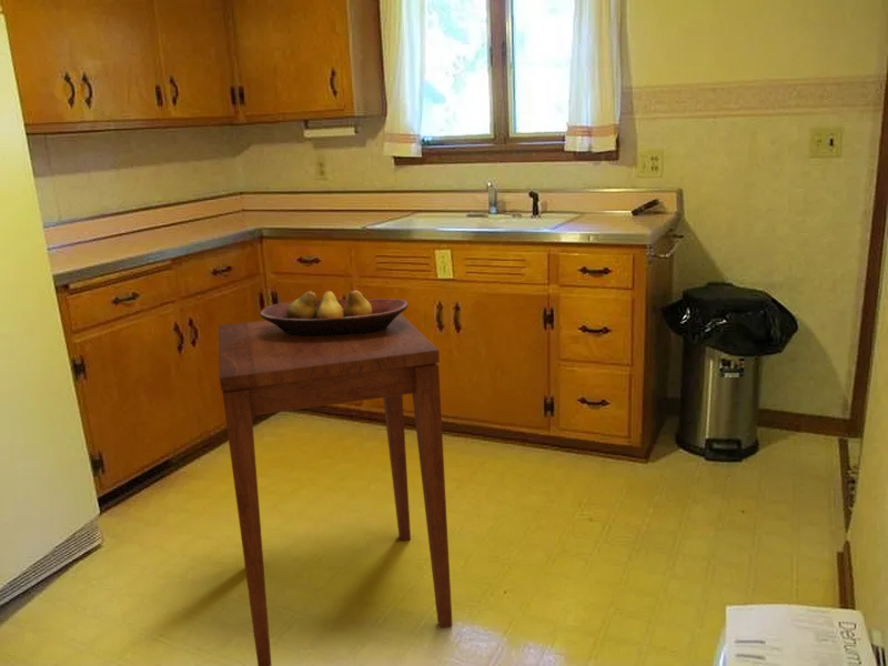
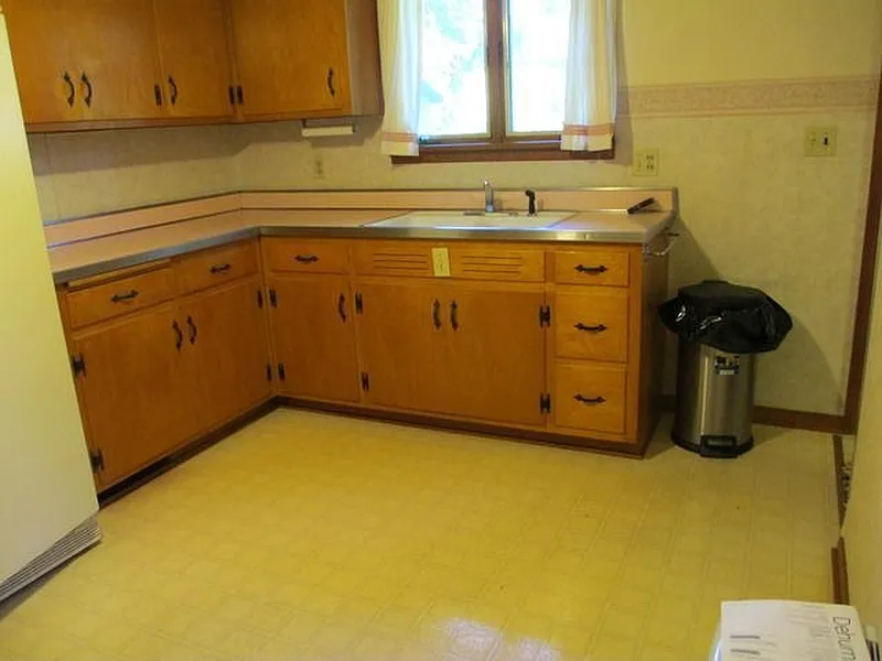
- side table (390, 458)
- fruit bowl (334, 309)
